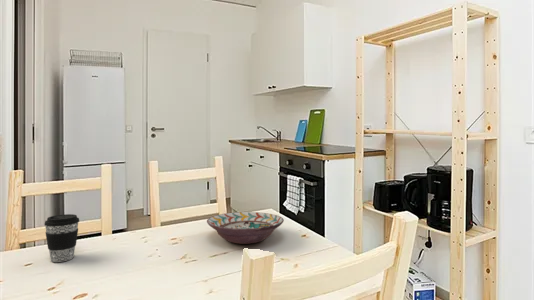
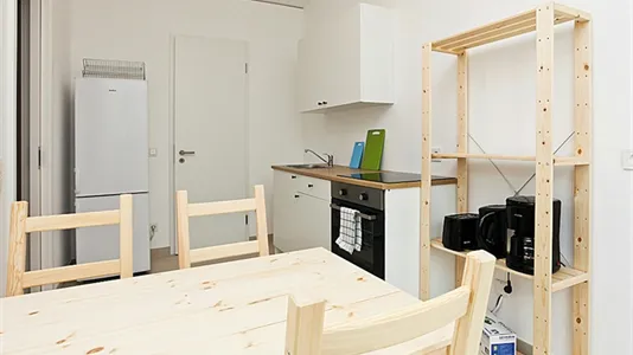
- decorative bowl (245, 228)
- coffee cup (62, 237)
